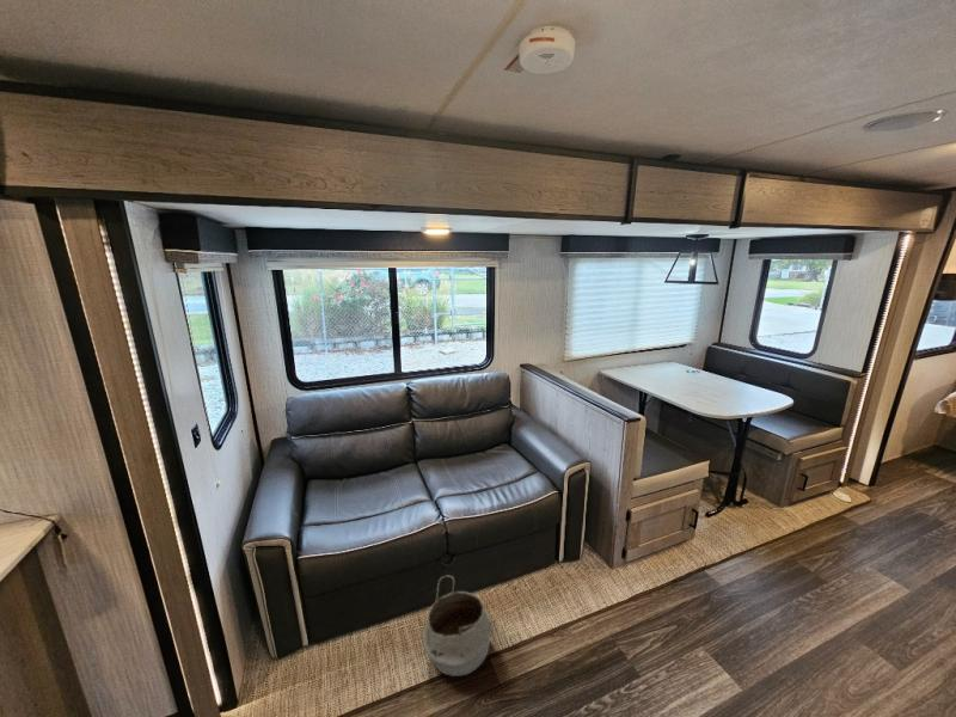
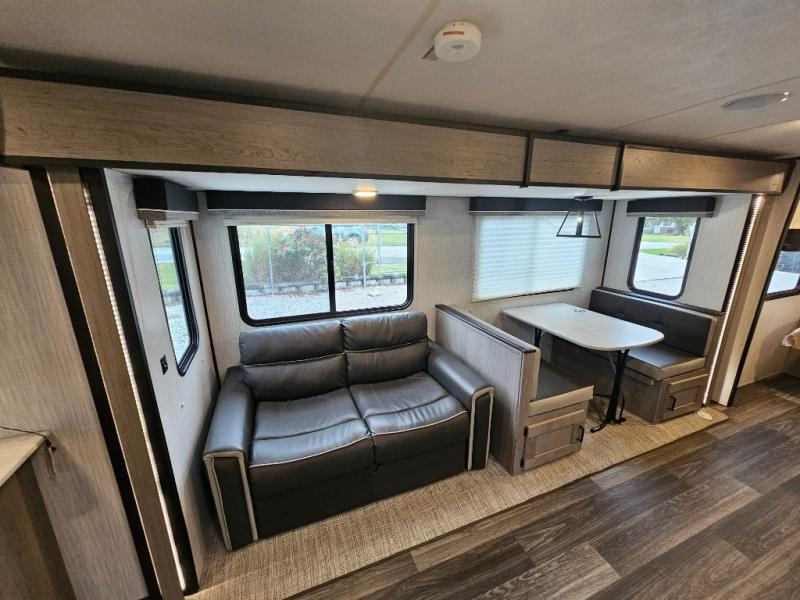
- woven basket (456, 620)
